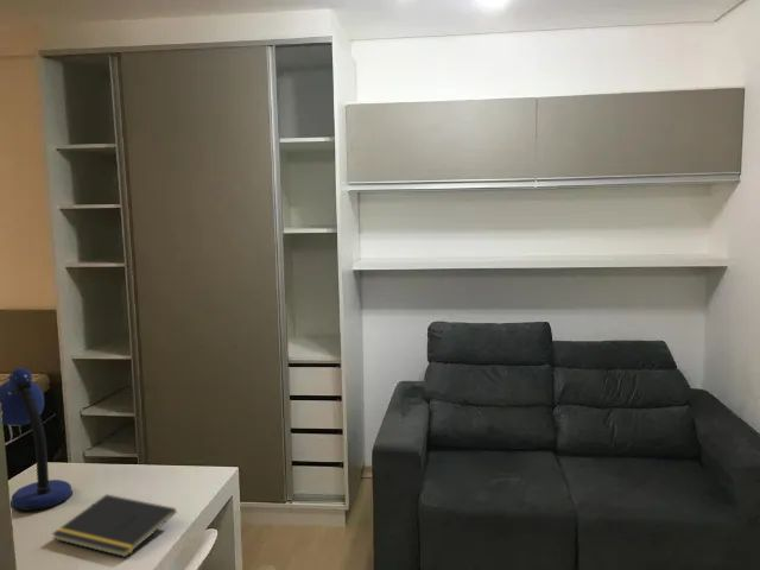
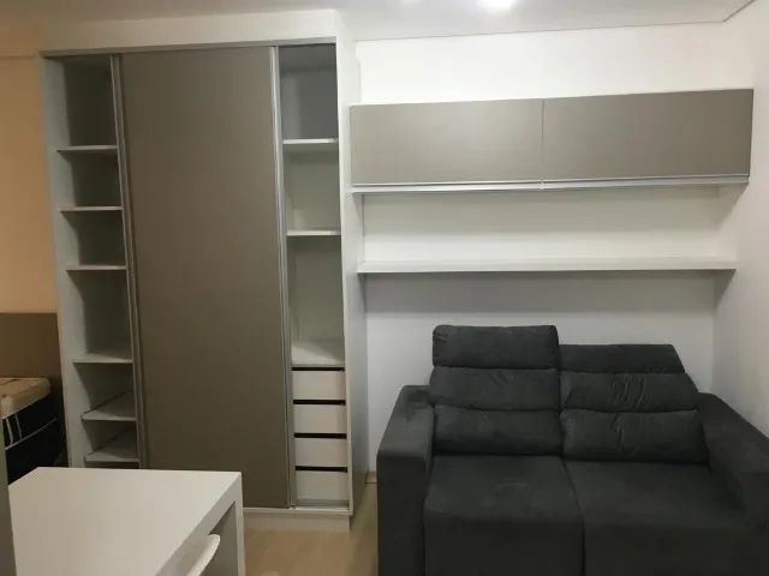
- desk lamp (32, 429)
- notepad (115, 522)
